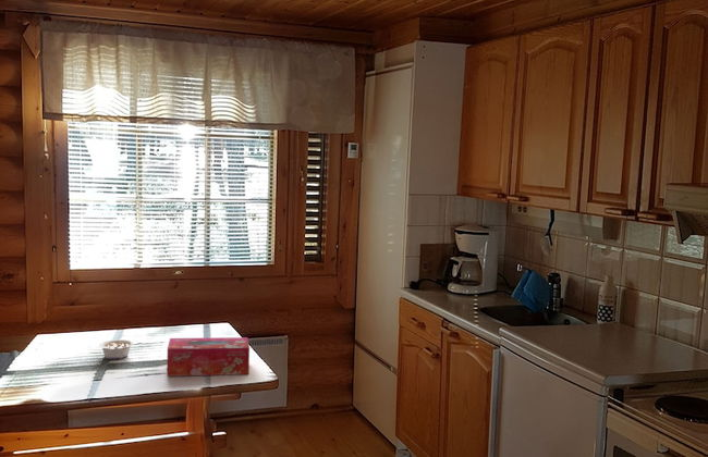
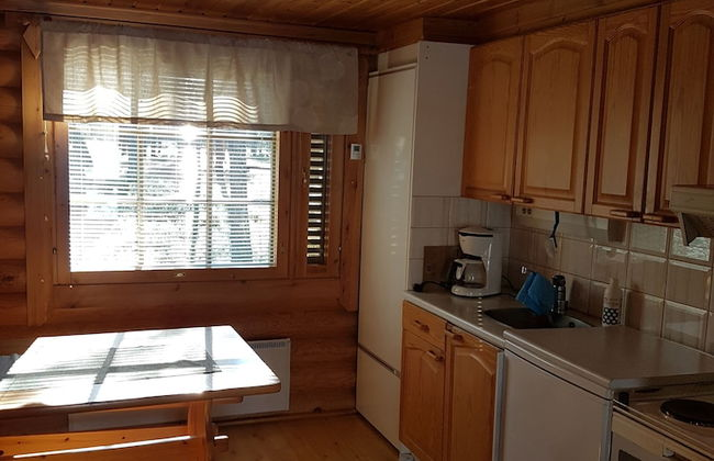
- legume (115, 348)
- tissue box (208, 356)
